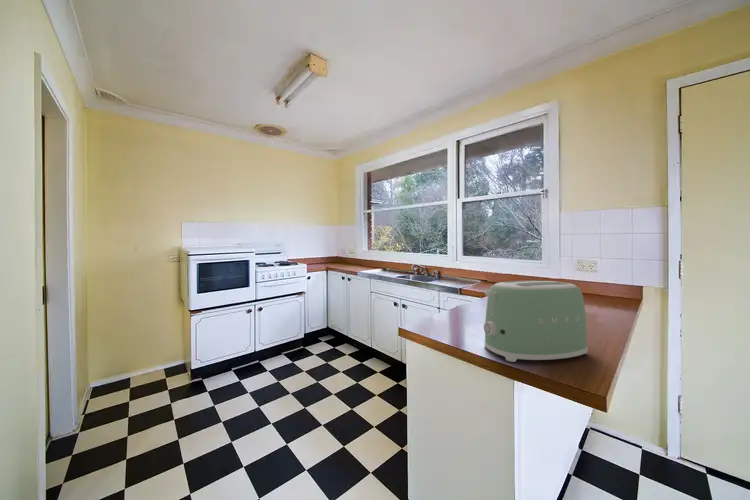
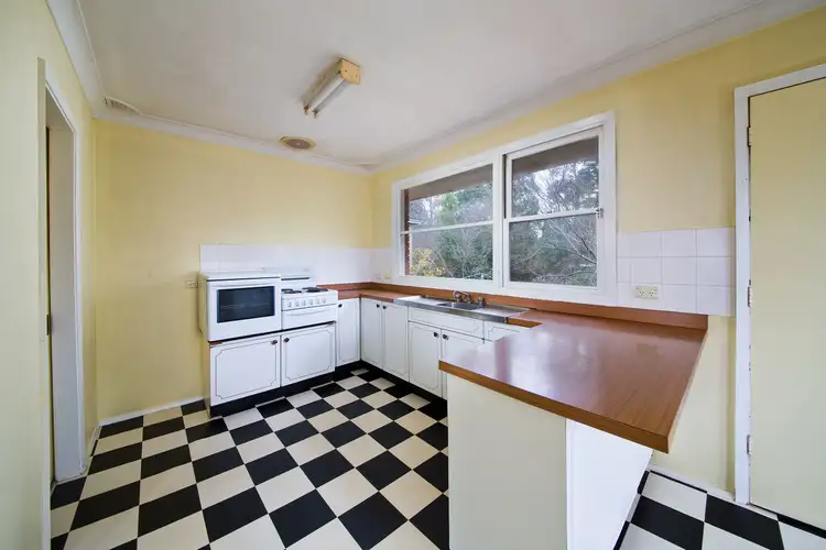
- toaster (534, 315)
